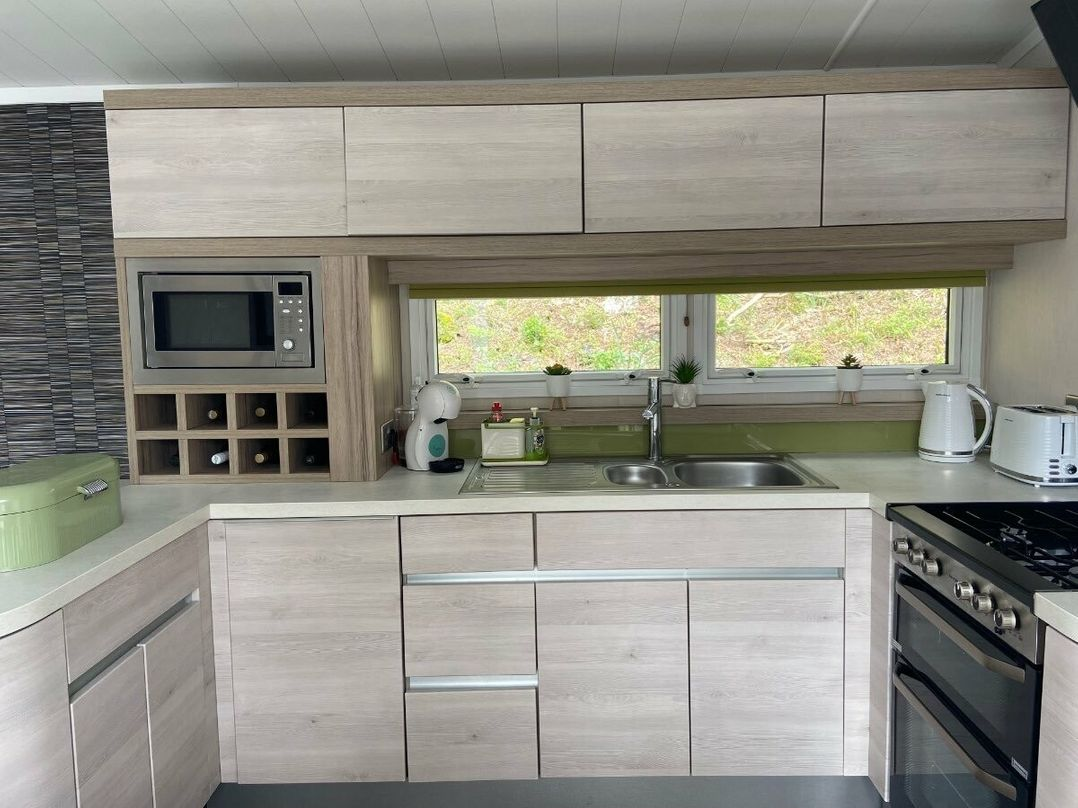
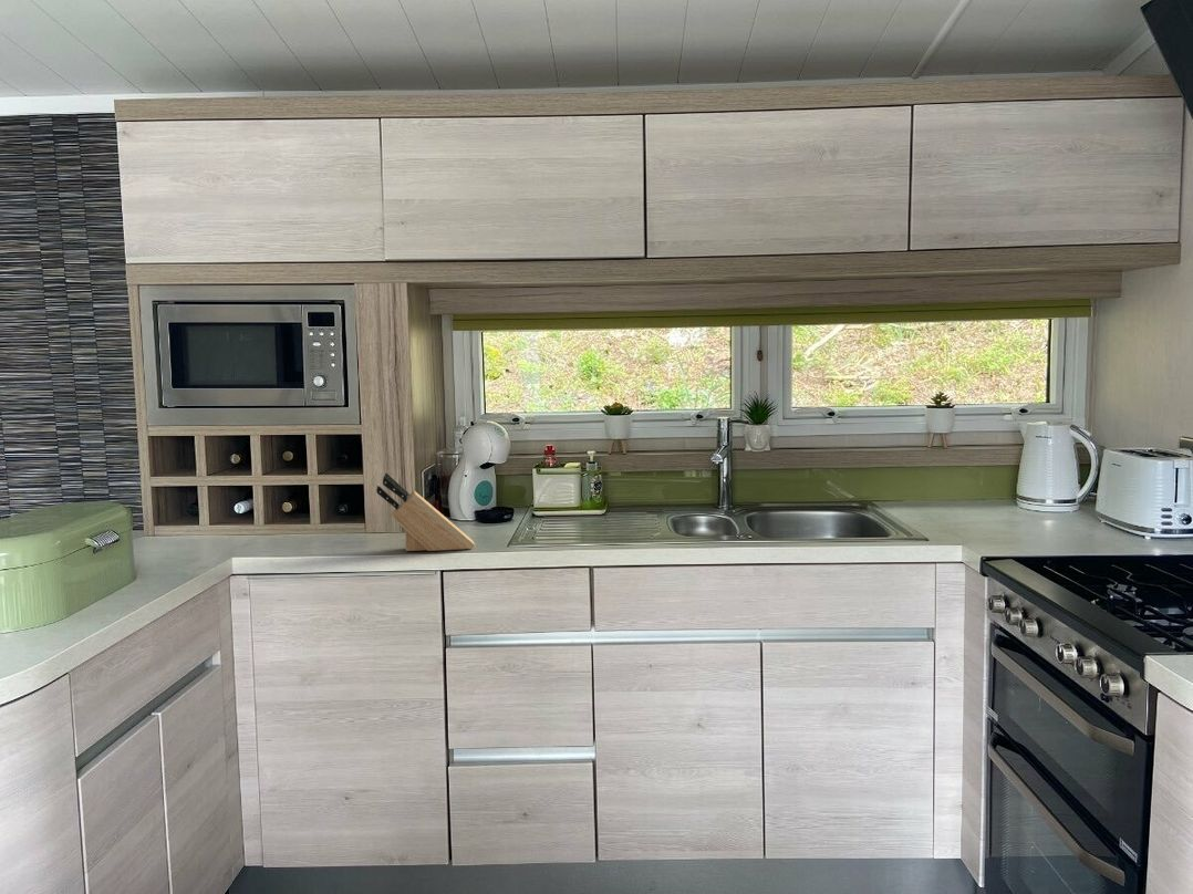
+ knife block (425, 510)
